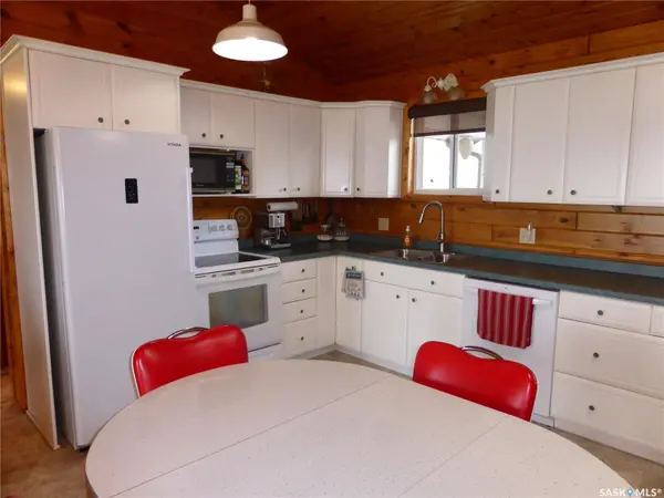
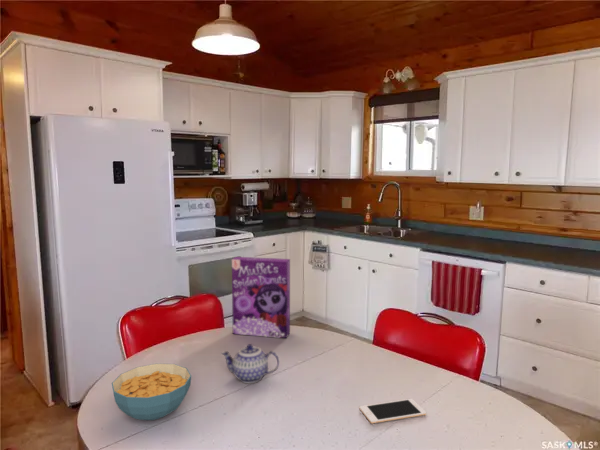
+ cell phone (392, 410)
+ cereal box (261, 296)
+ teapot (250, 361)
+ cereal bowl (152, 396)
